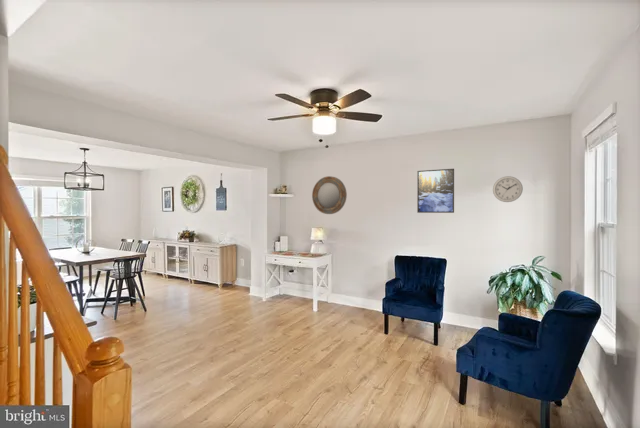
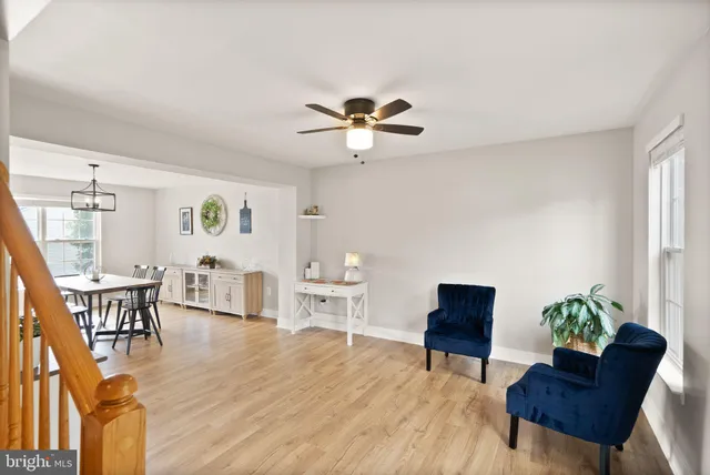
- home mirror (328, 195)
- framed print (435, 191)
- wall clock (507, 189)
